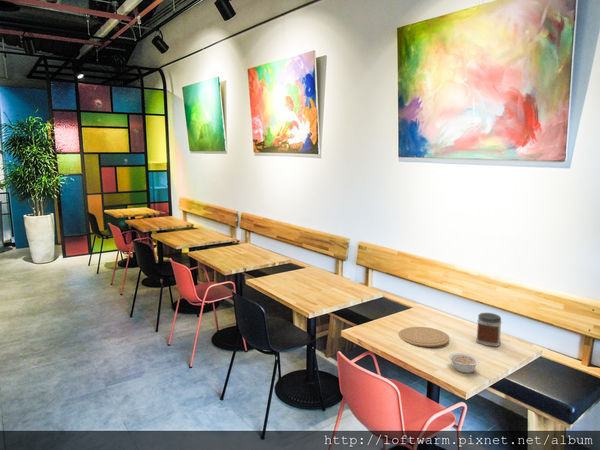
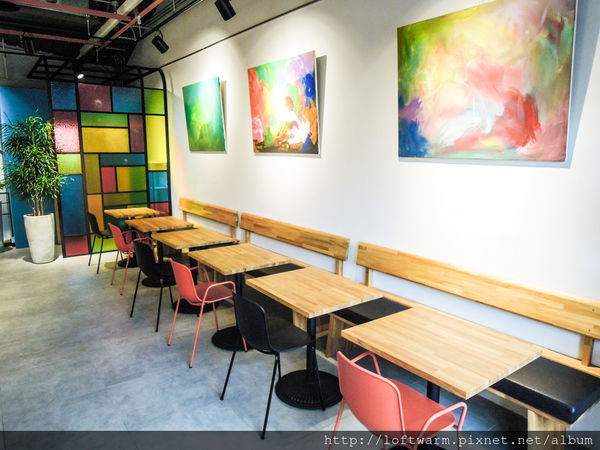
- legume (464, 363)
- jar (488, 328)
- plate (423, 335)
